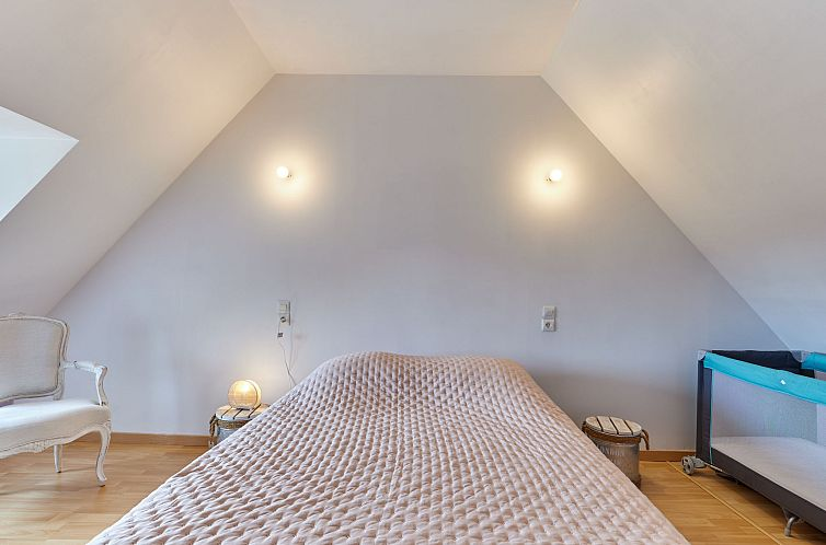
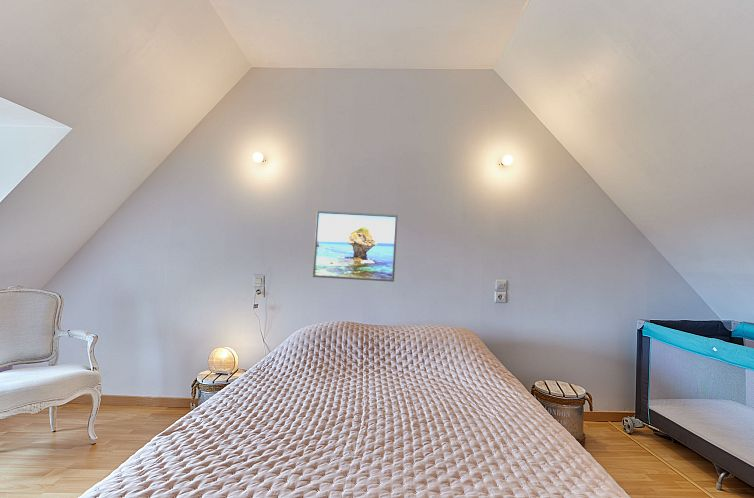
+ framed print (355, 246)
